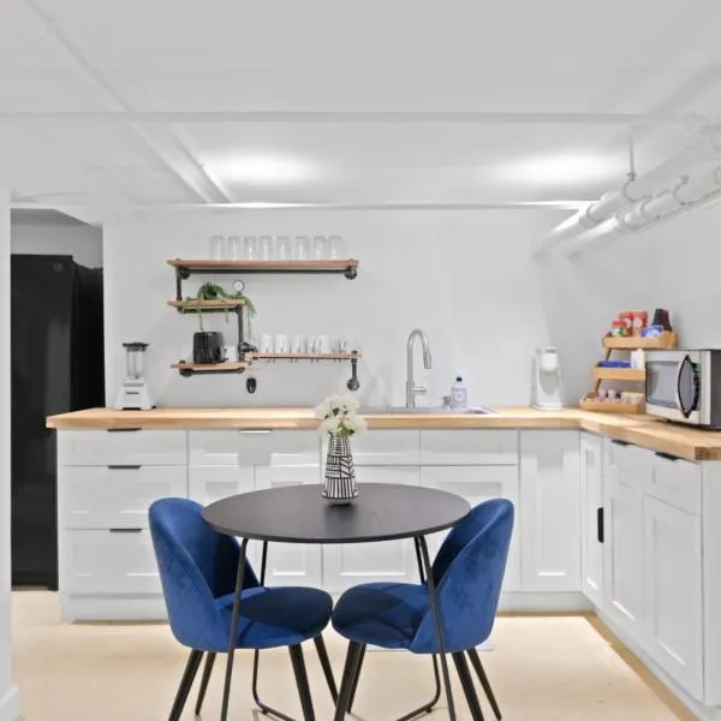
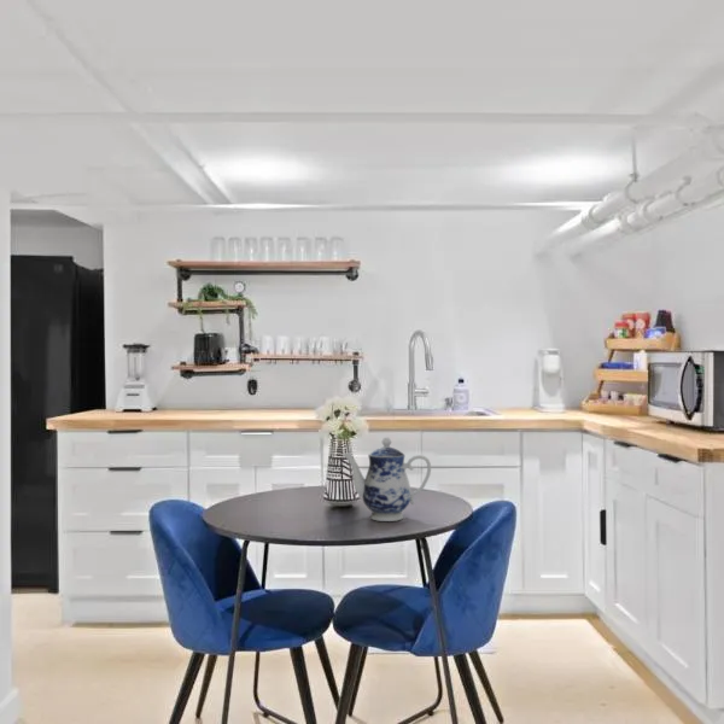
+ teapot (386, 477)
